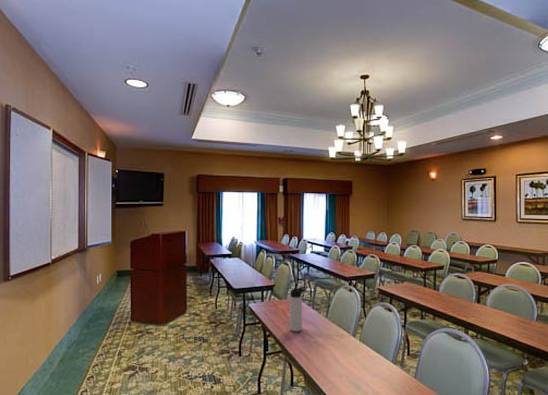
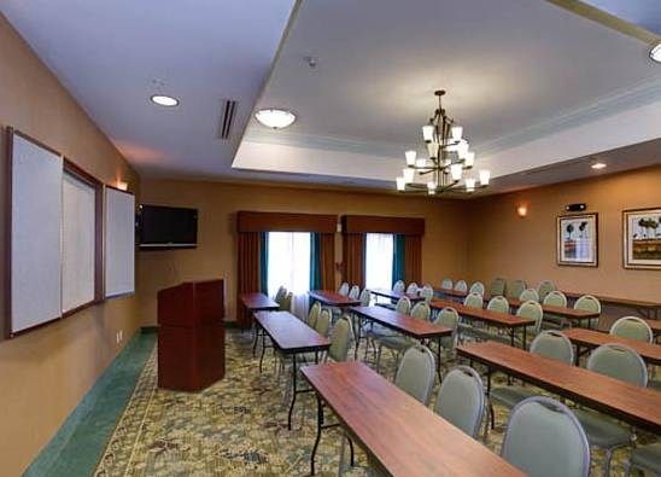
- thermos bottle (298, 308)
